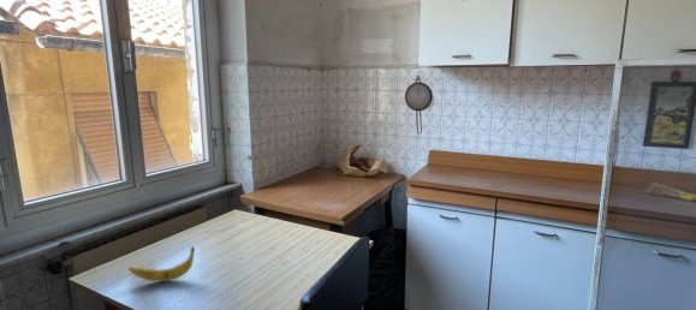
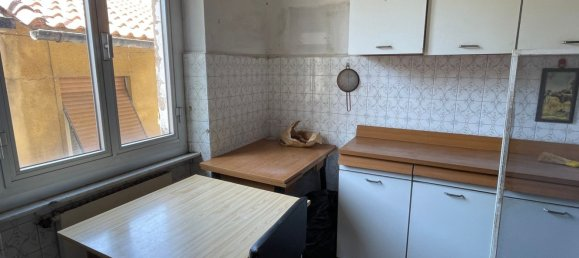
- banana (162, 269)
